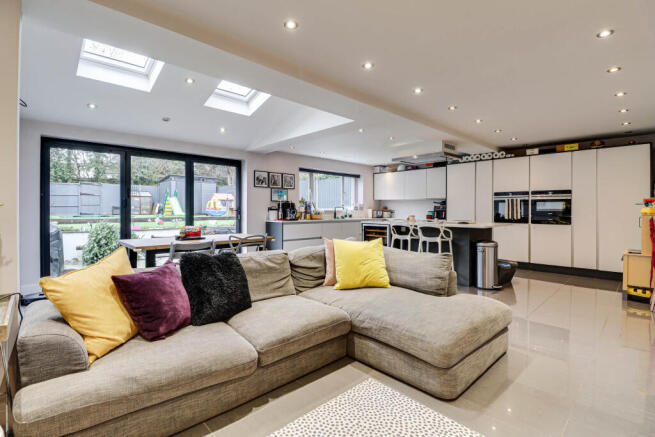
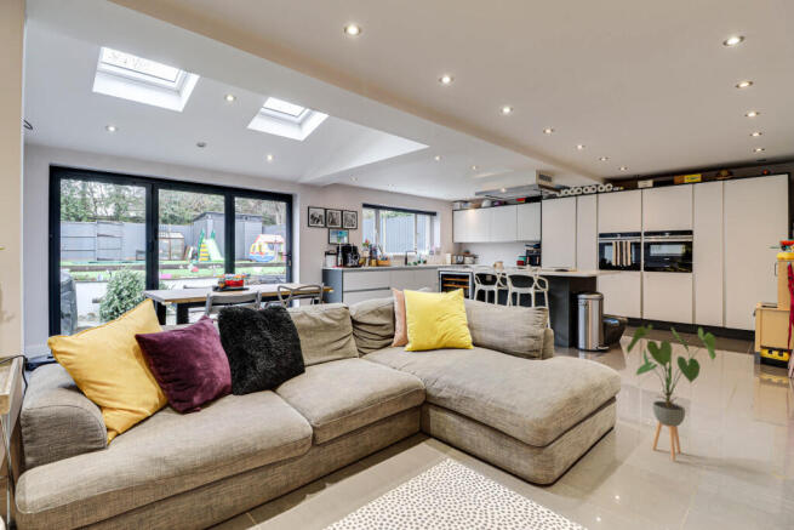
+ house plant (664, 386)
